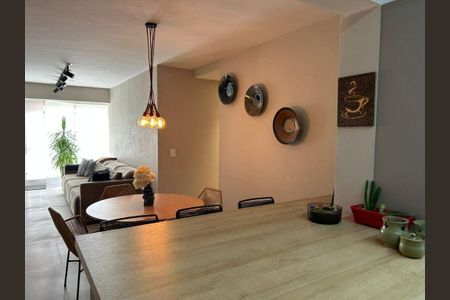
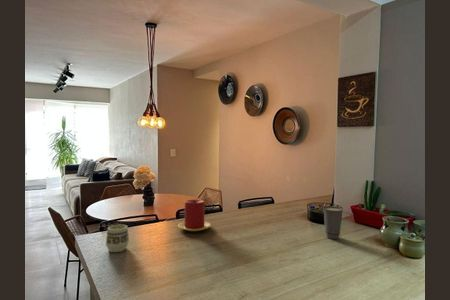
+ cup (117, 238)
+ cup (332, 222)
+ candle (194, 214)
